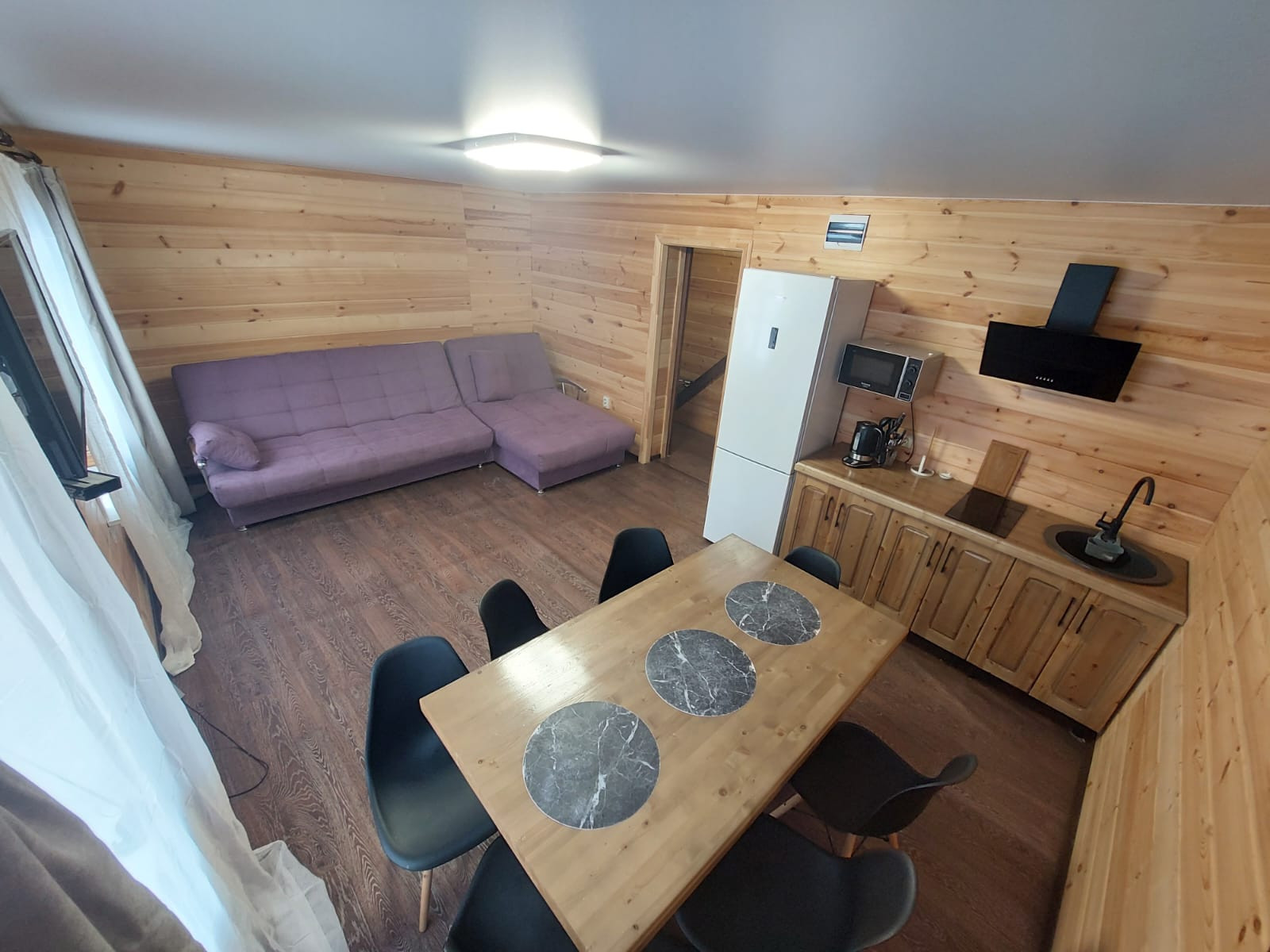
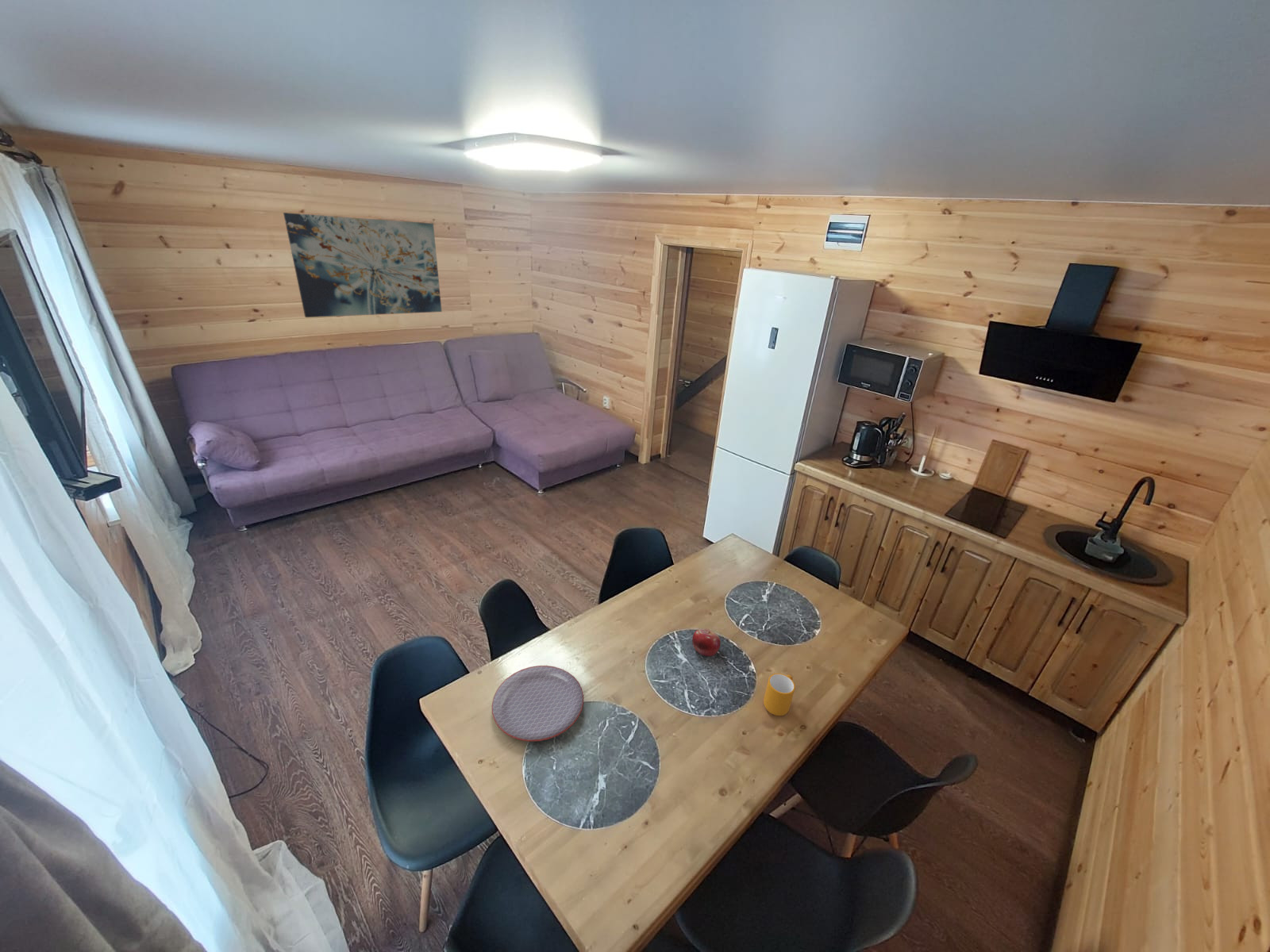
+ wall art (371, 267)
+ fruit (706, 641)
+ mug (781, 692)
+ plate (538, 702)
